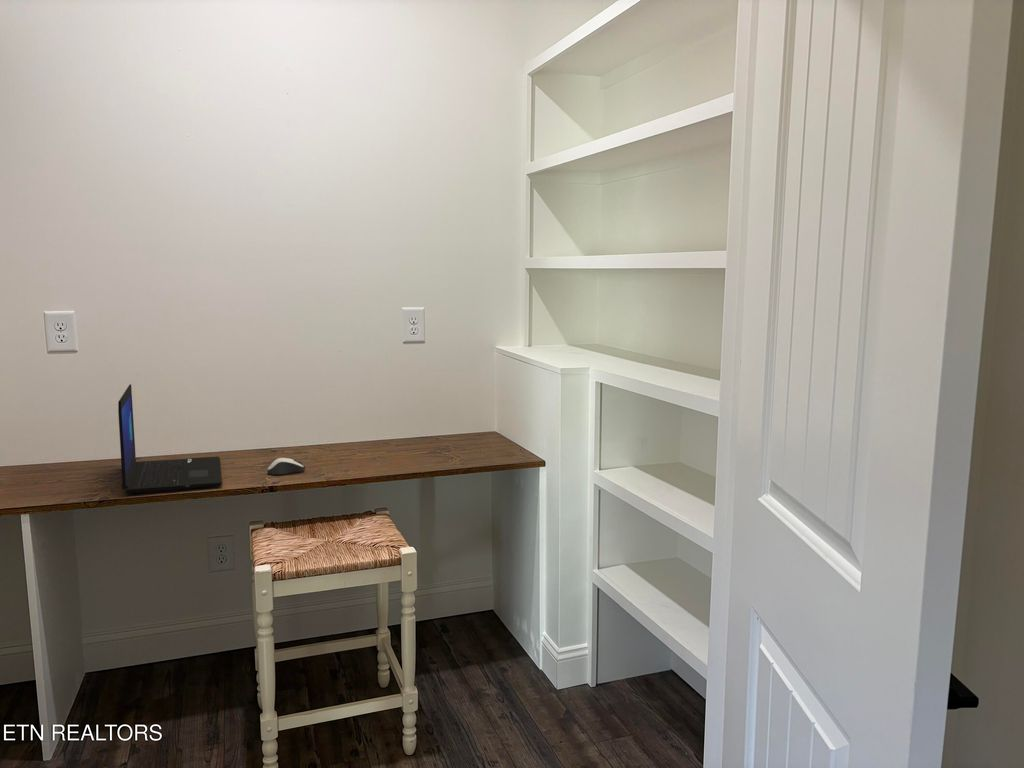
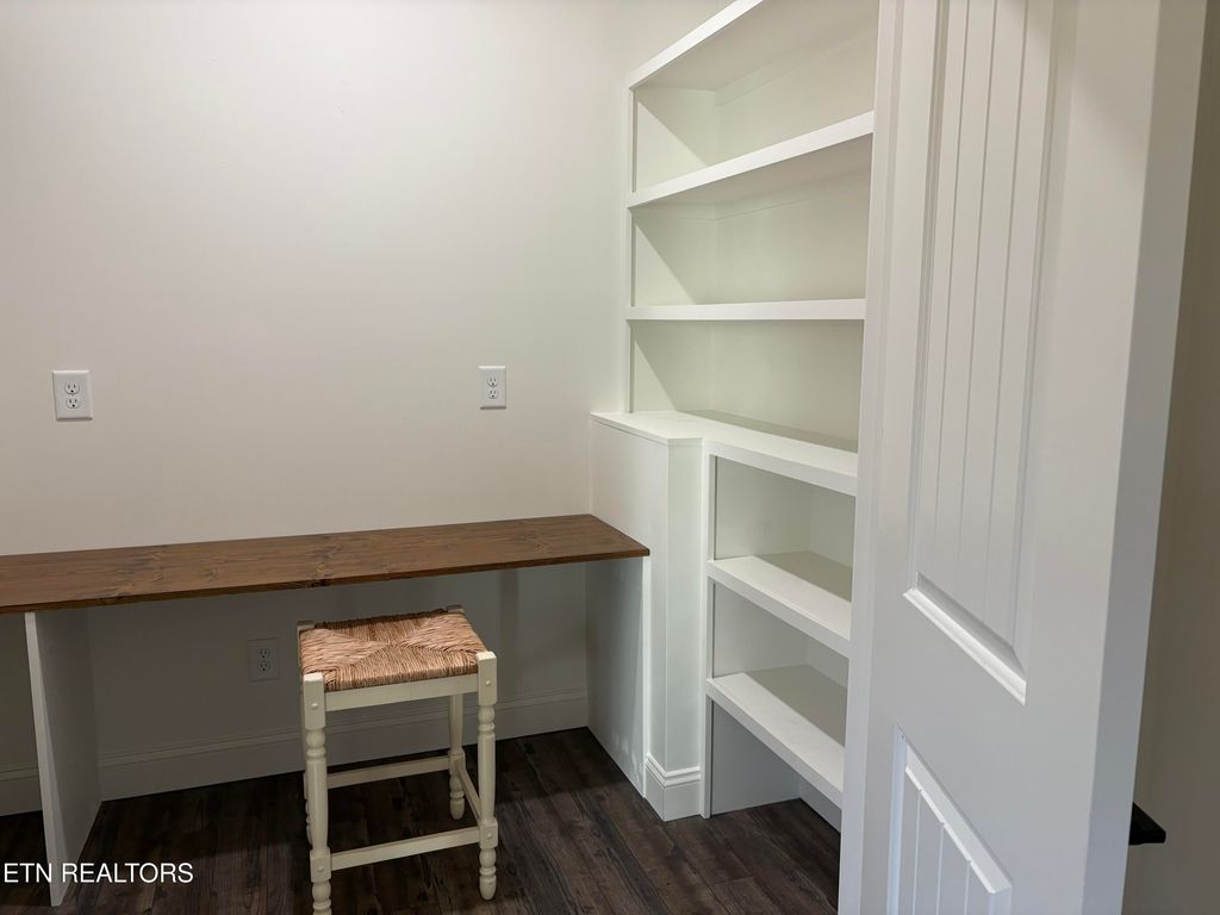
- laptop (174, 459)
- computer mouse (286, 465)
